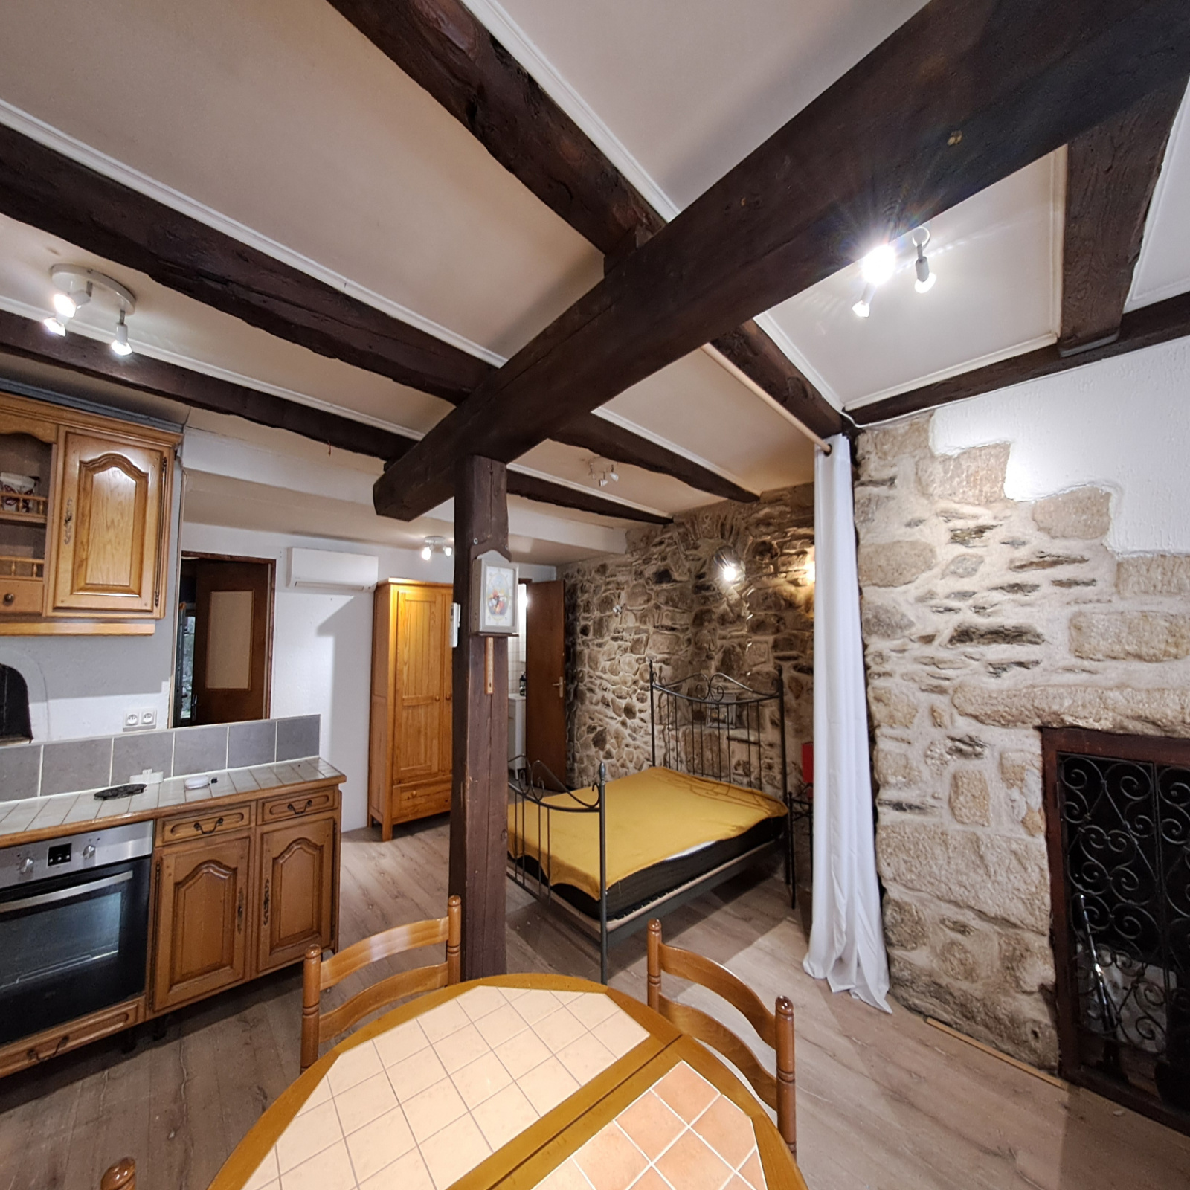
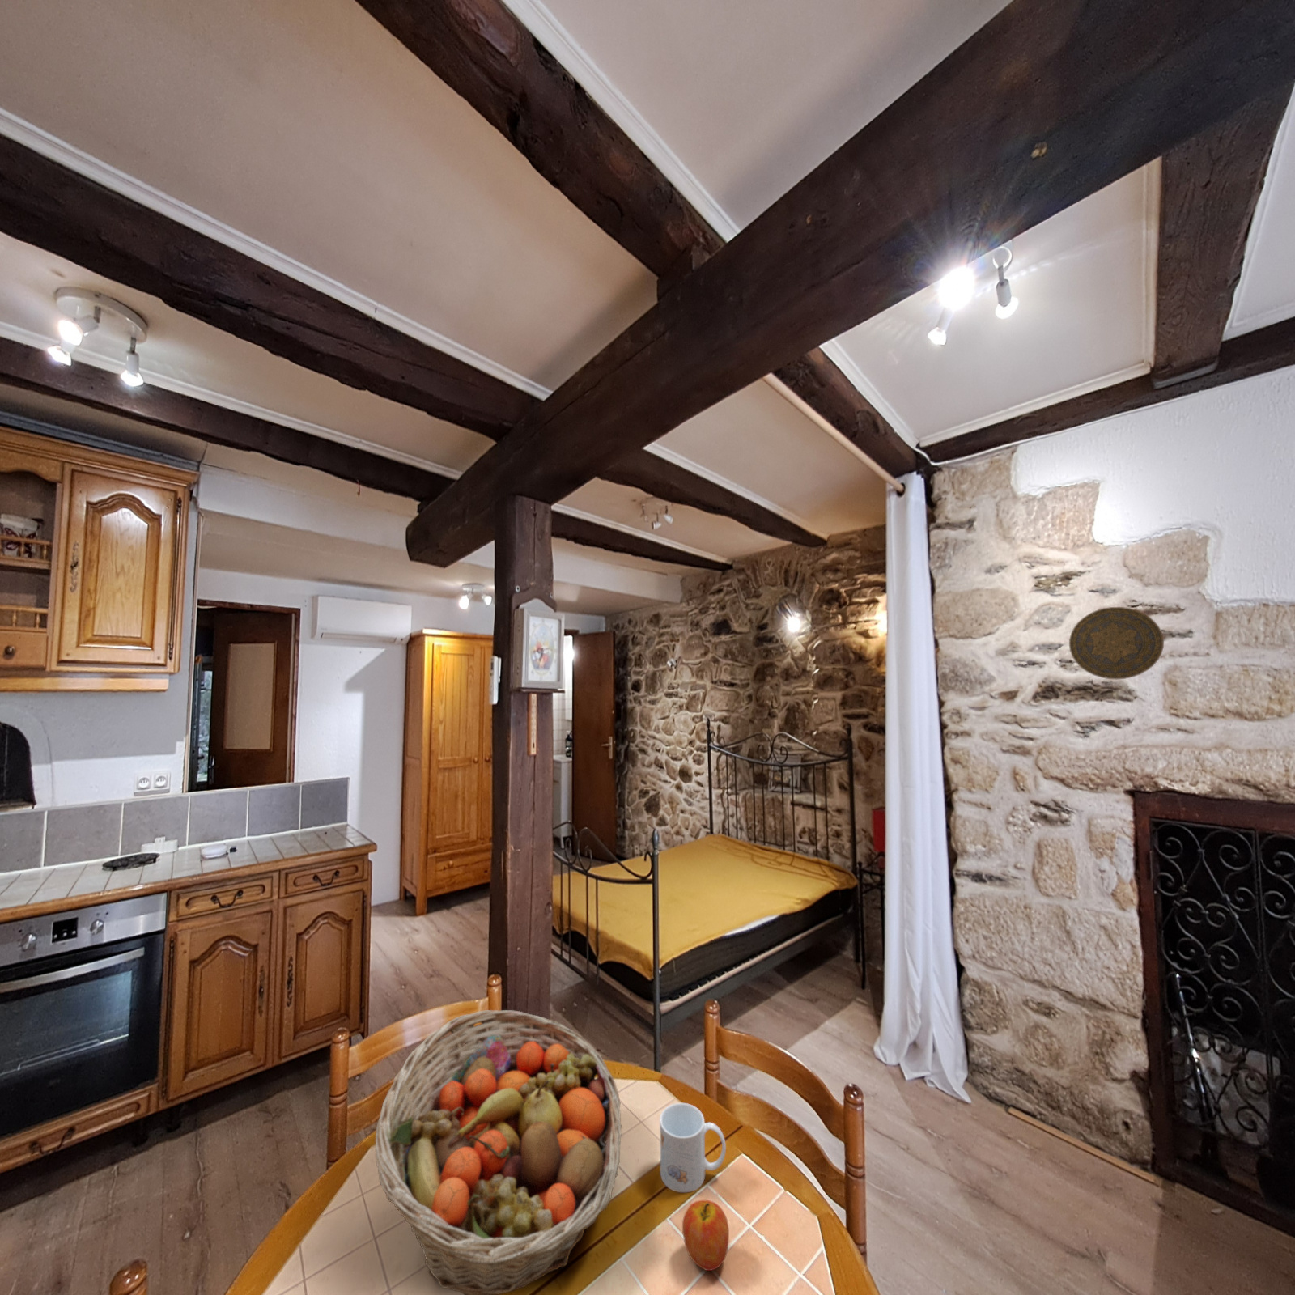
+ fruit basket (509, 1128)
+ decorative plate (1112, 643)
+ mug (693, 1146)
+ apple (704, 1230)
